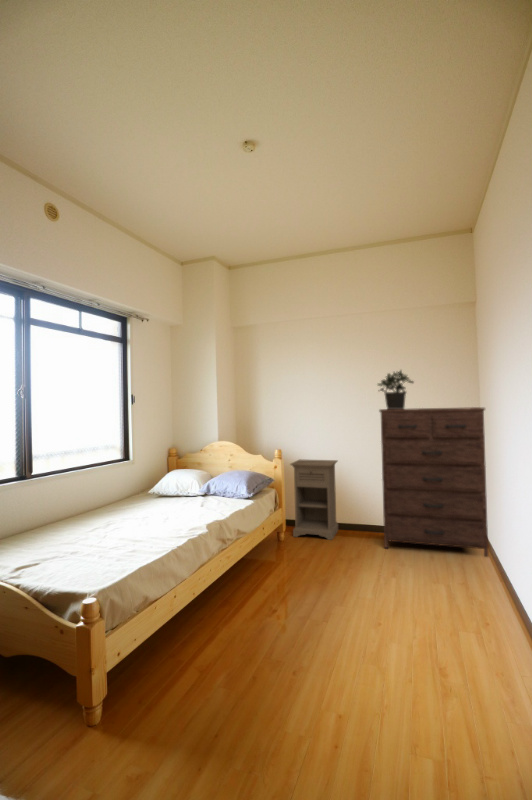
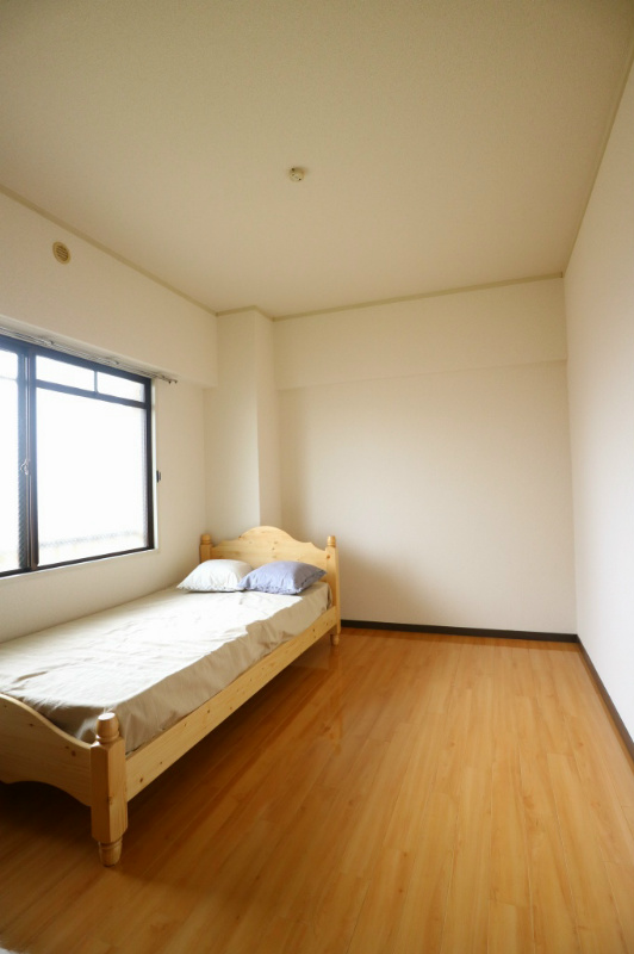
- potted plant (396, 389)
- dresser (431, 476)
- nightstand (315, 497)
